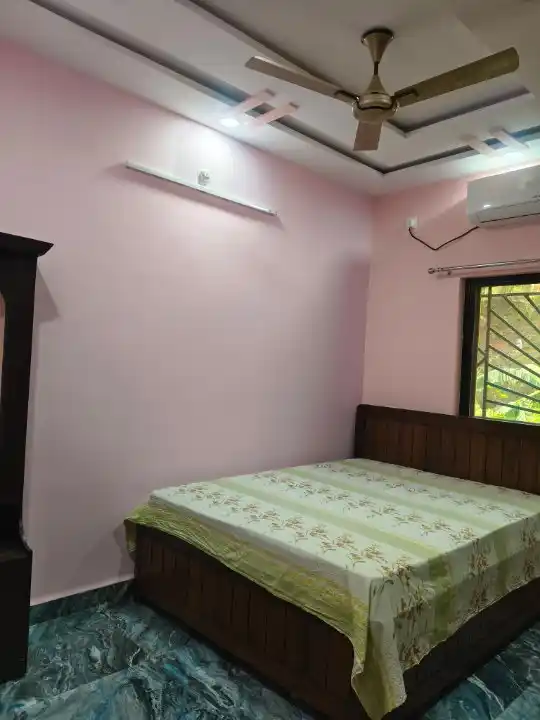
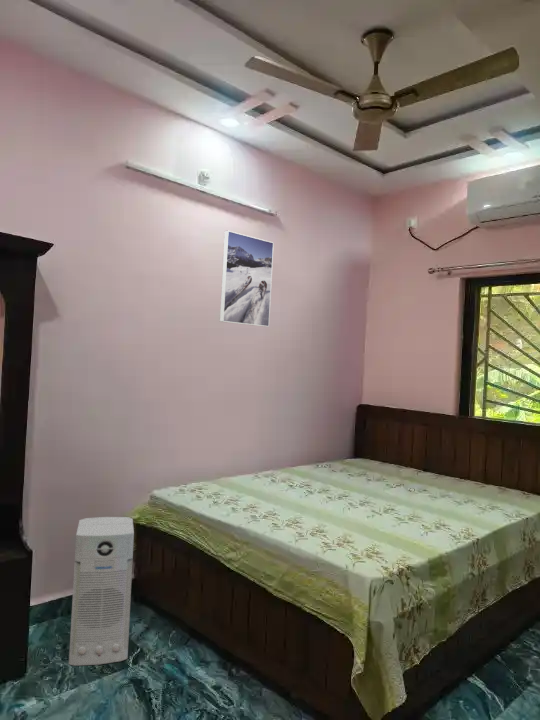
+ air purifier (102, 585)
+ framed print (247, 280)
